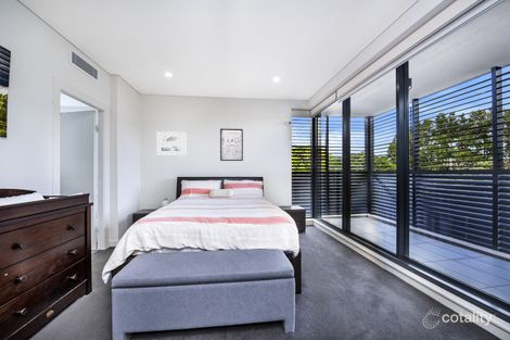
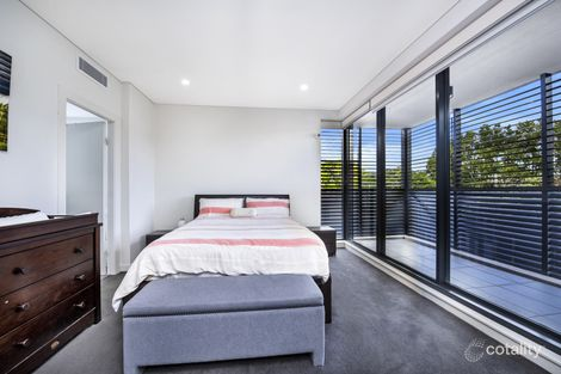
- wall art (231, 144)
- wall art (171, 143)
